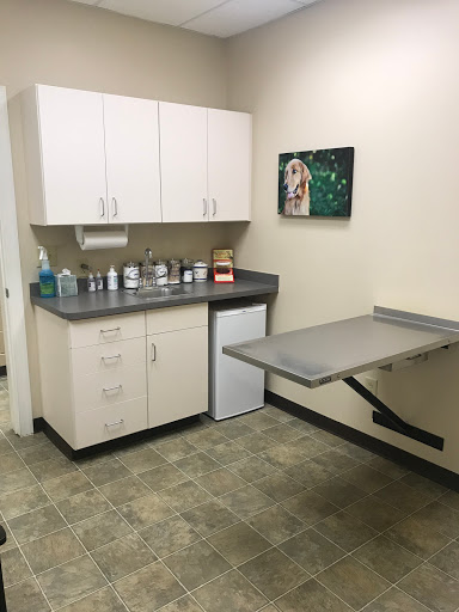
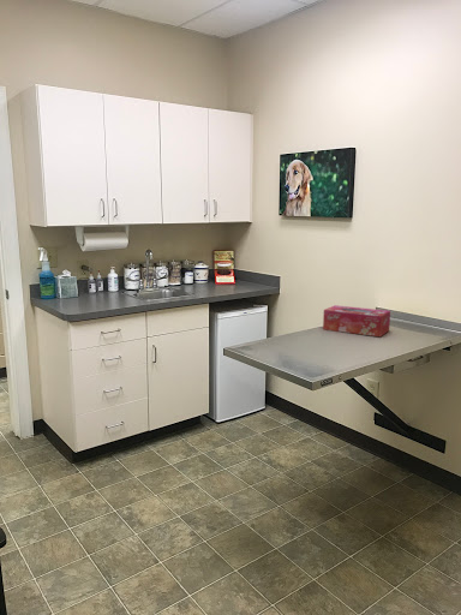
+ tissue box (355, 320)
